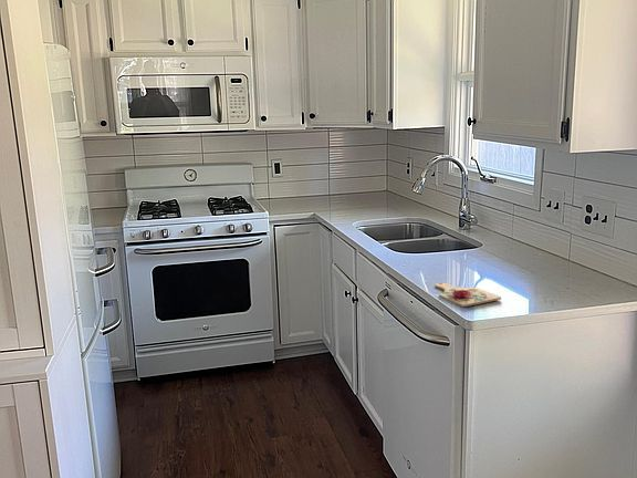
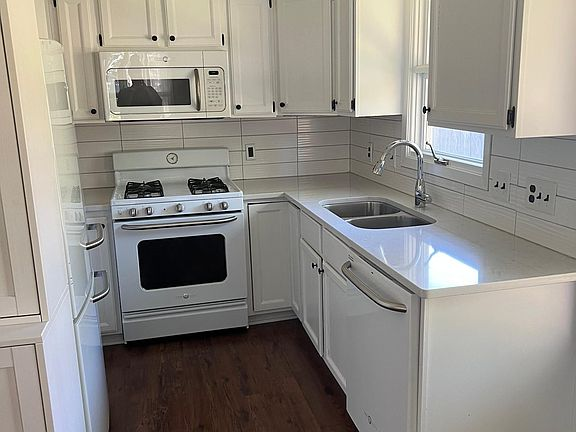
- cutting board (459, 289)
